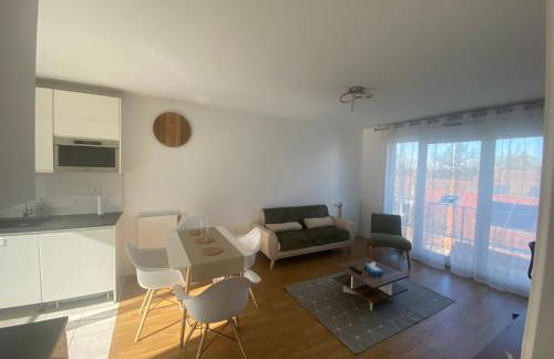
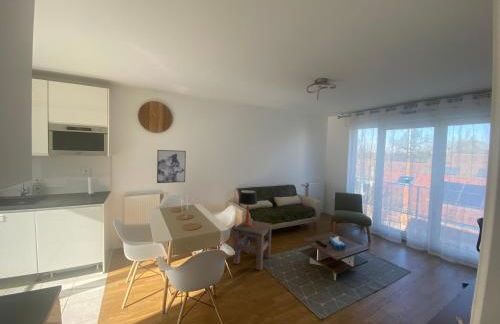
+ wall art (171, 166)
+ table lamp (247, 208)
+ side table (253, 240)
